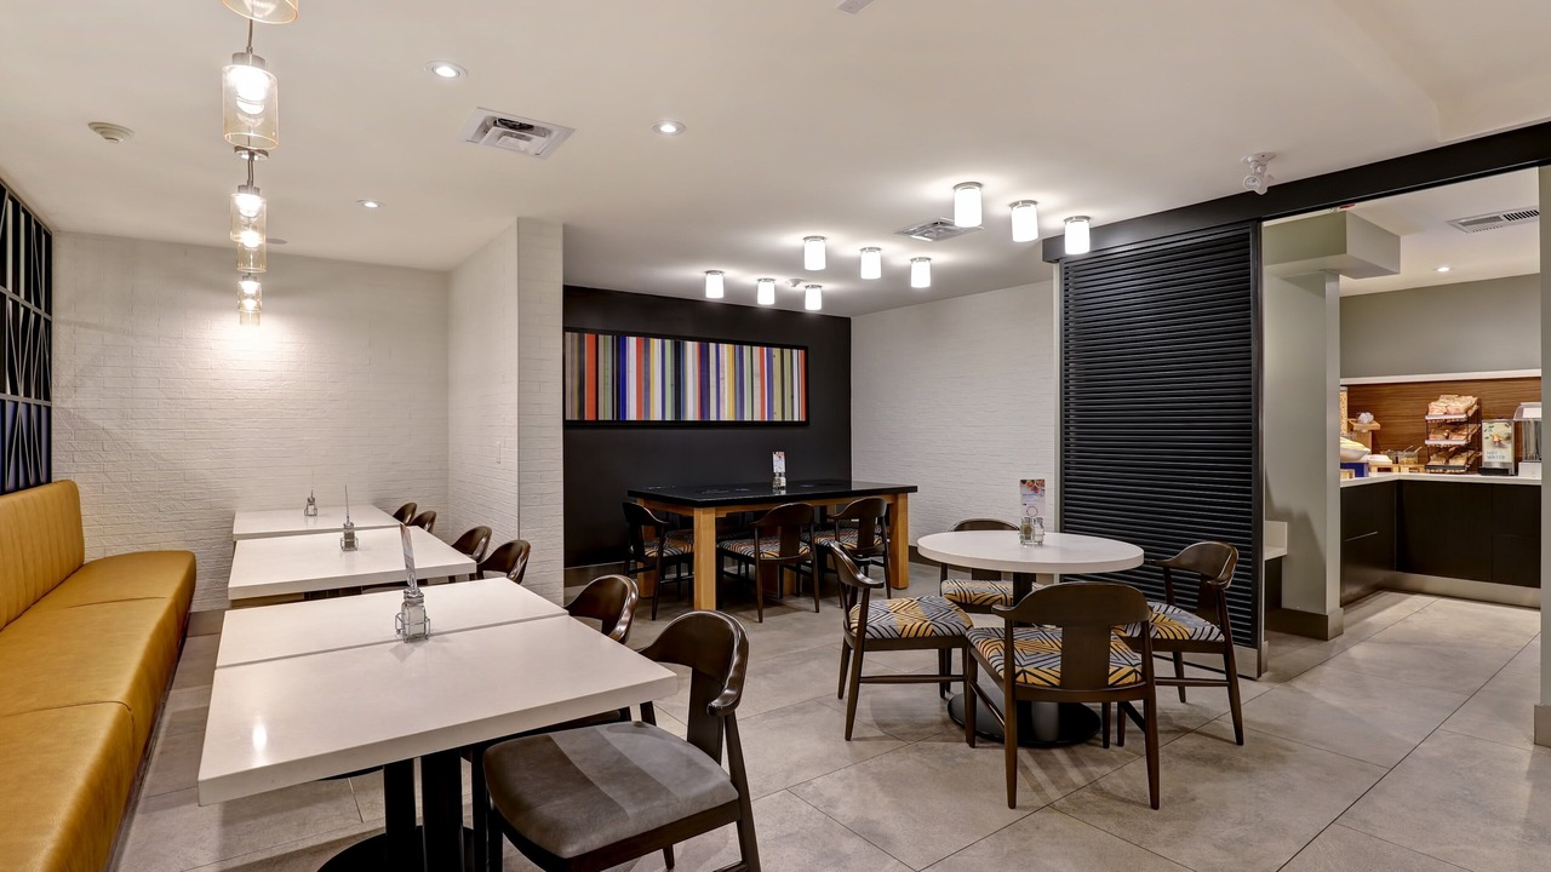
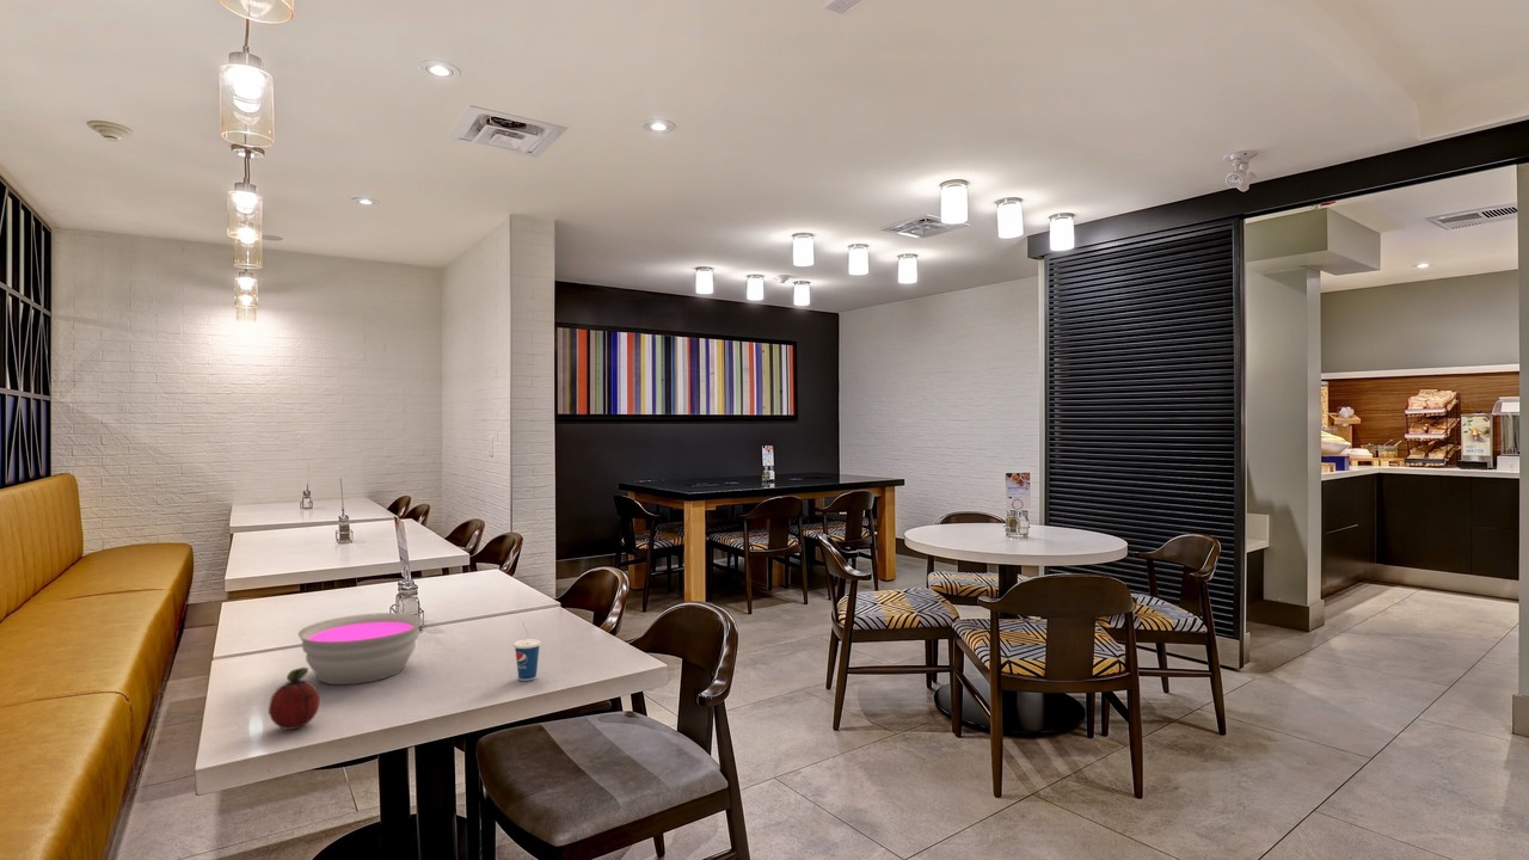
+ cup (527, 650)
+ fruit (295, 699)
+ bowl (362, 649)
